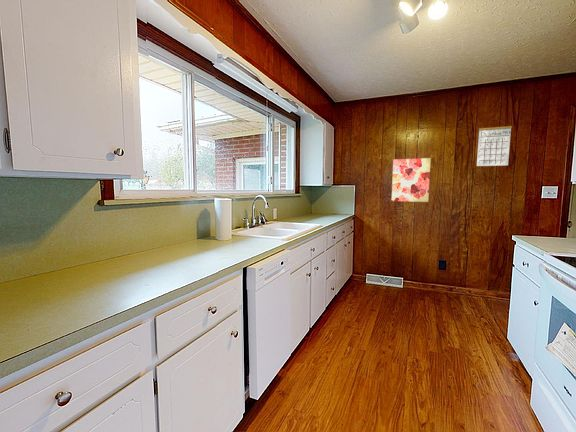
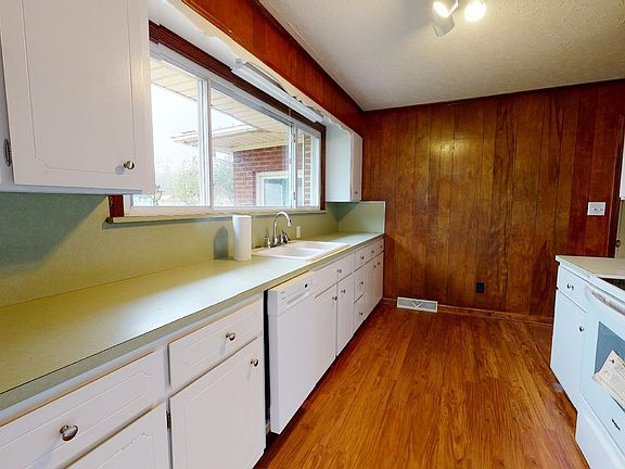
- calendar (493, 142)
- wall art (410, 180)
